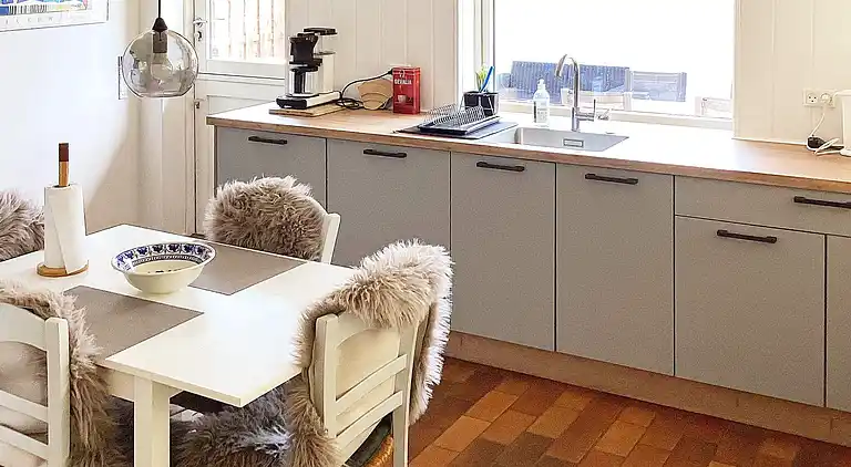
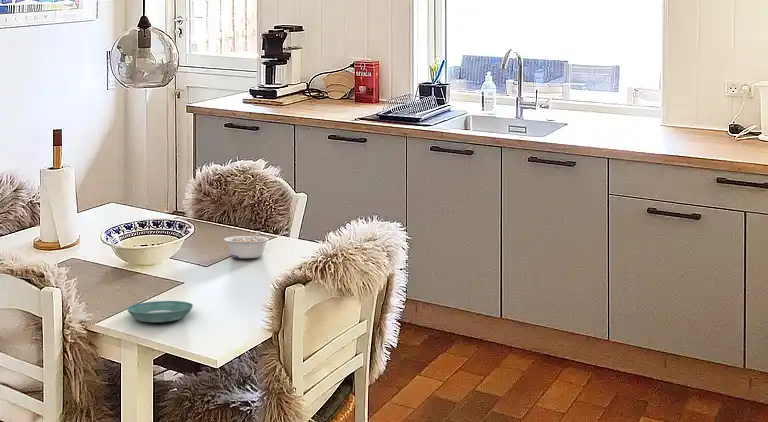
+ legume (246, 245)
+ saucer (160, 312)
